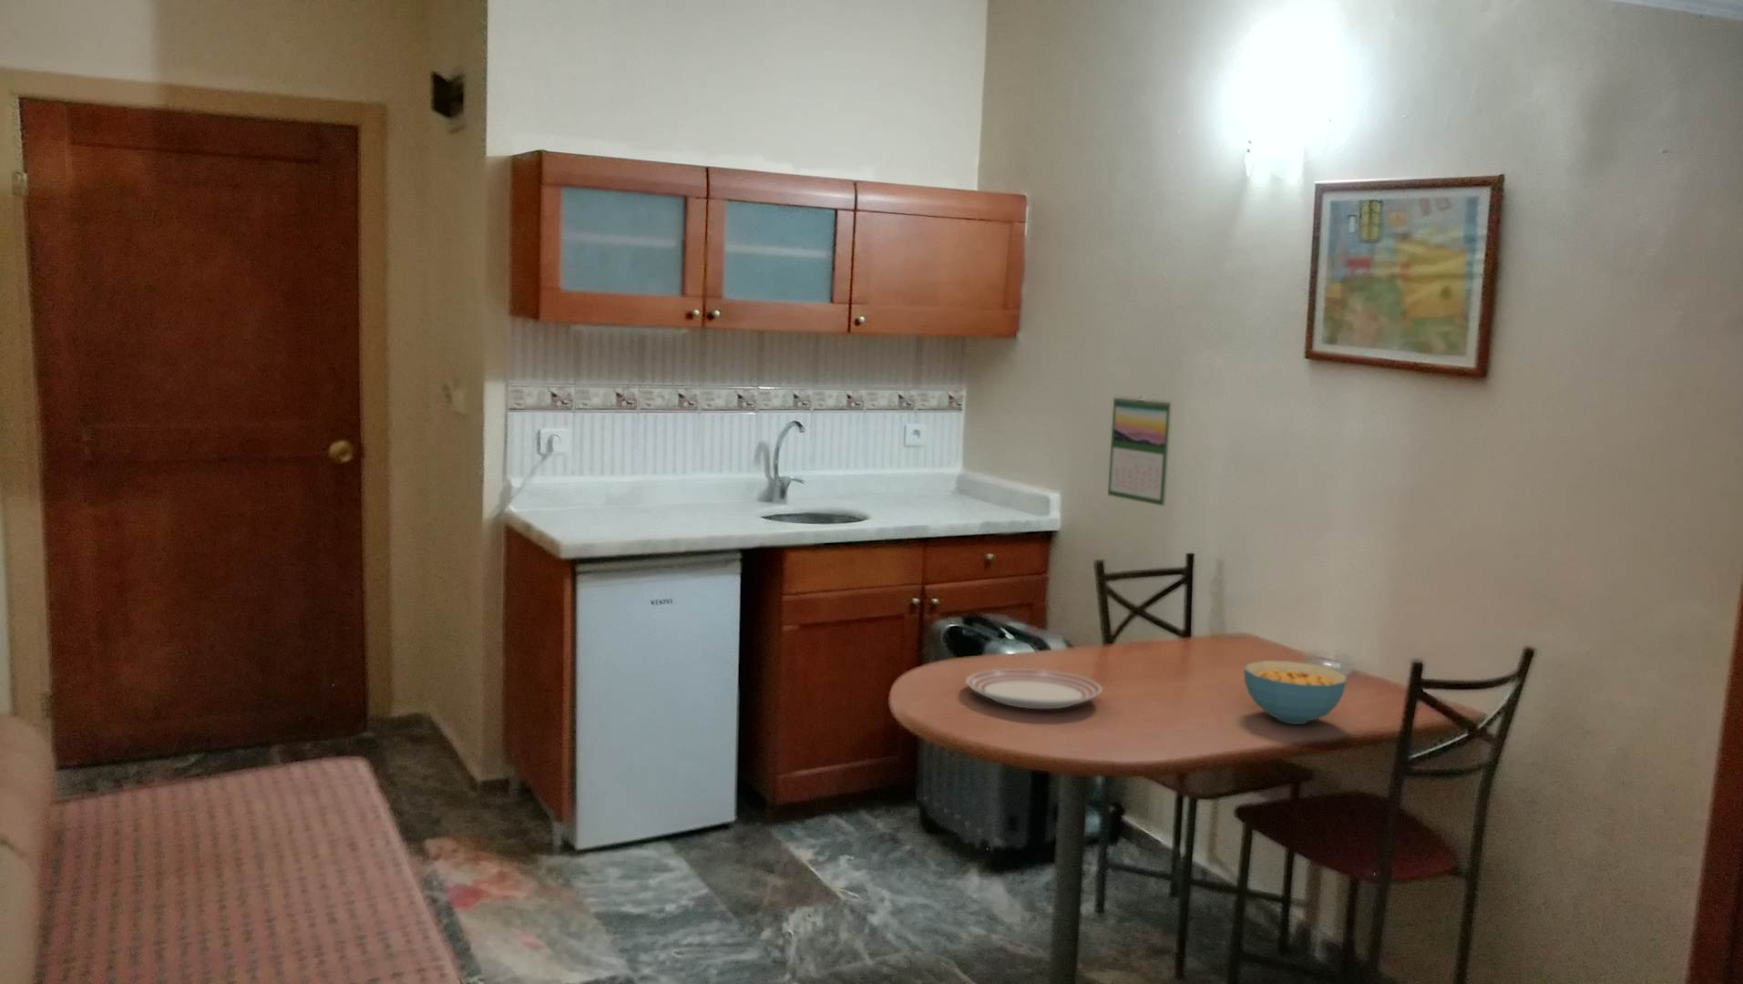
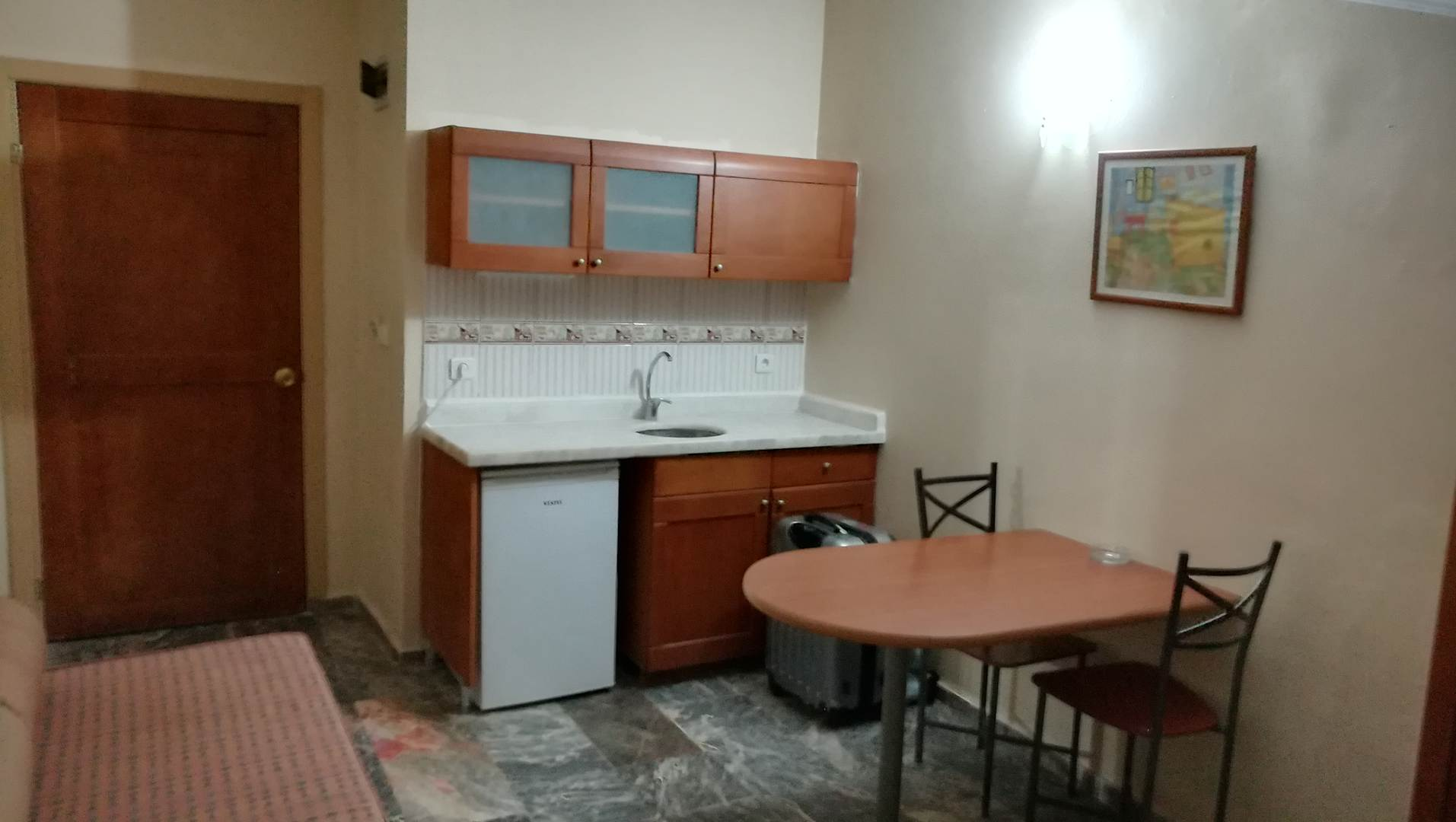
- dinner plate (1033, 690)
- cereal bowl (1293, 696)
- calendar (1138, 448)
